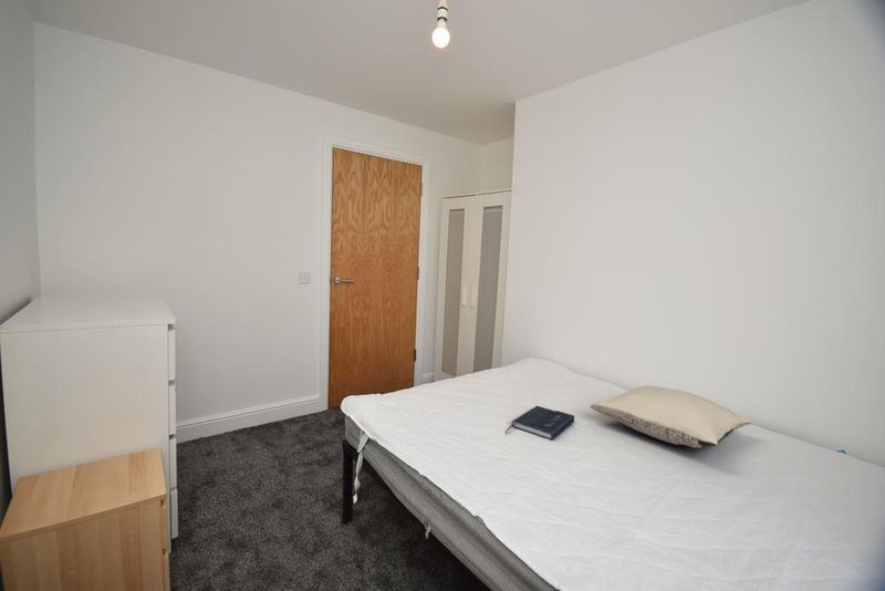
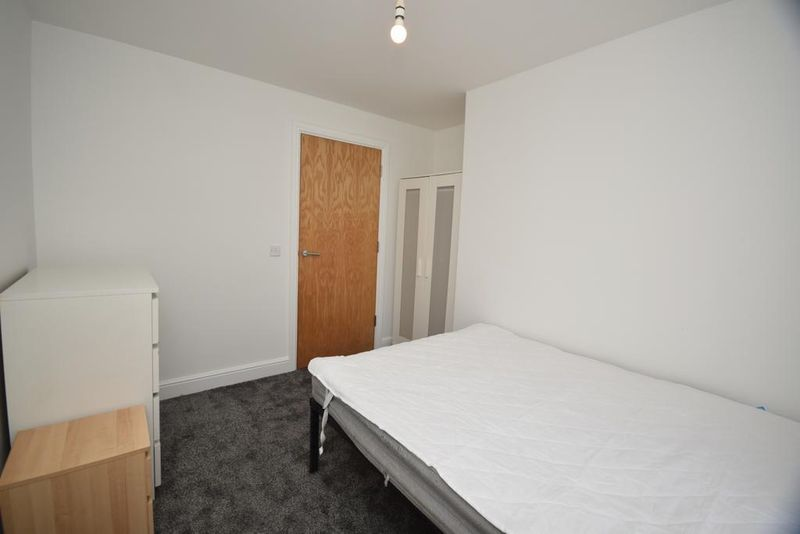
- book (539, 424)
- pillow (669, 412)
